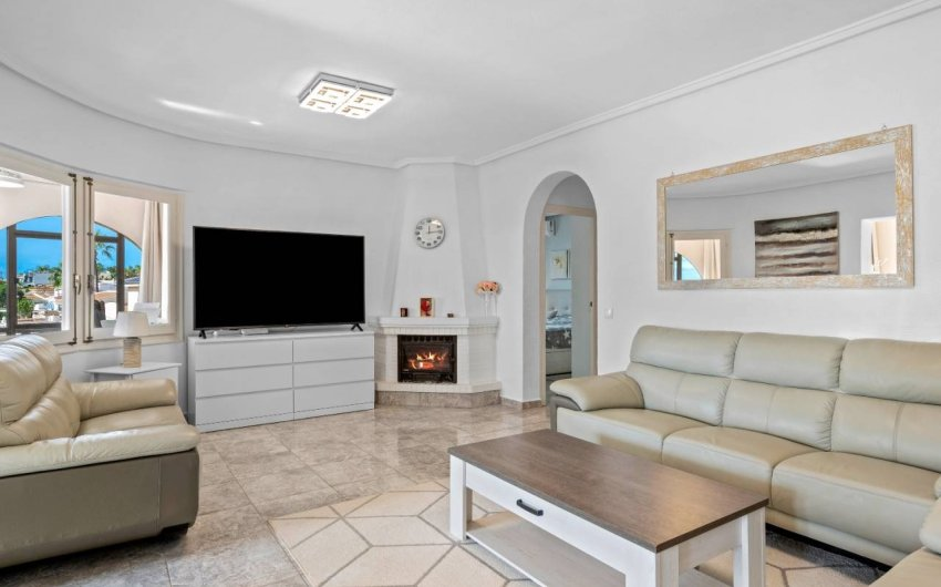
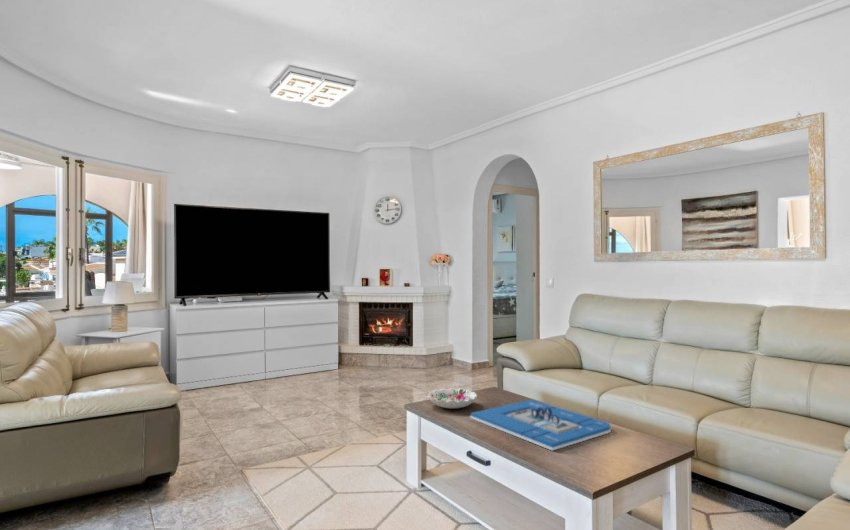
+ decorative bowl (452, 399)
+ architectural model (540, 416)
